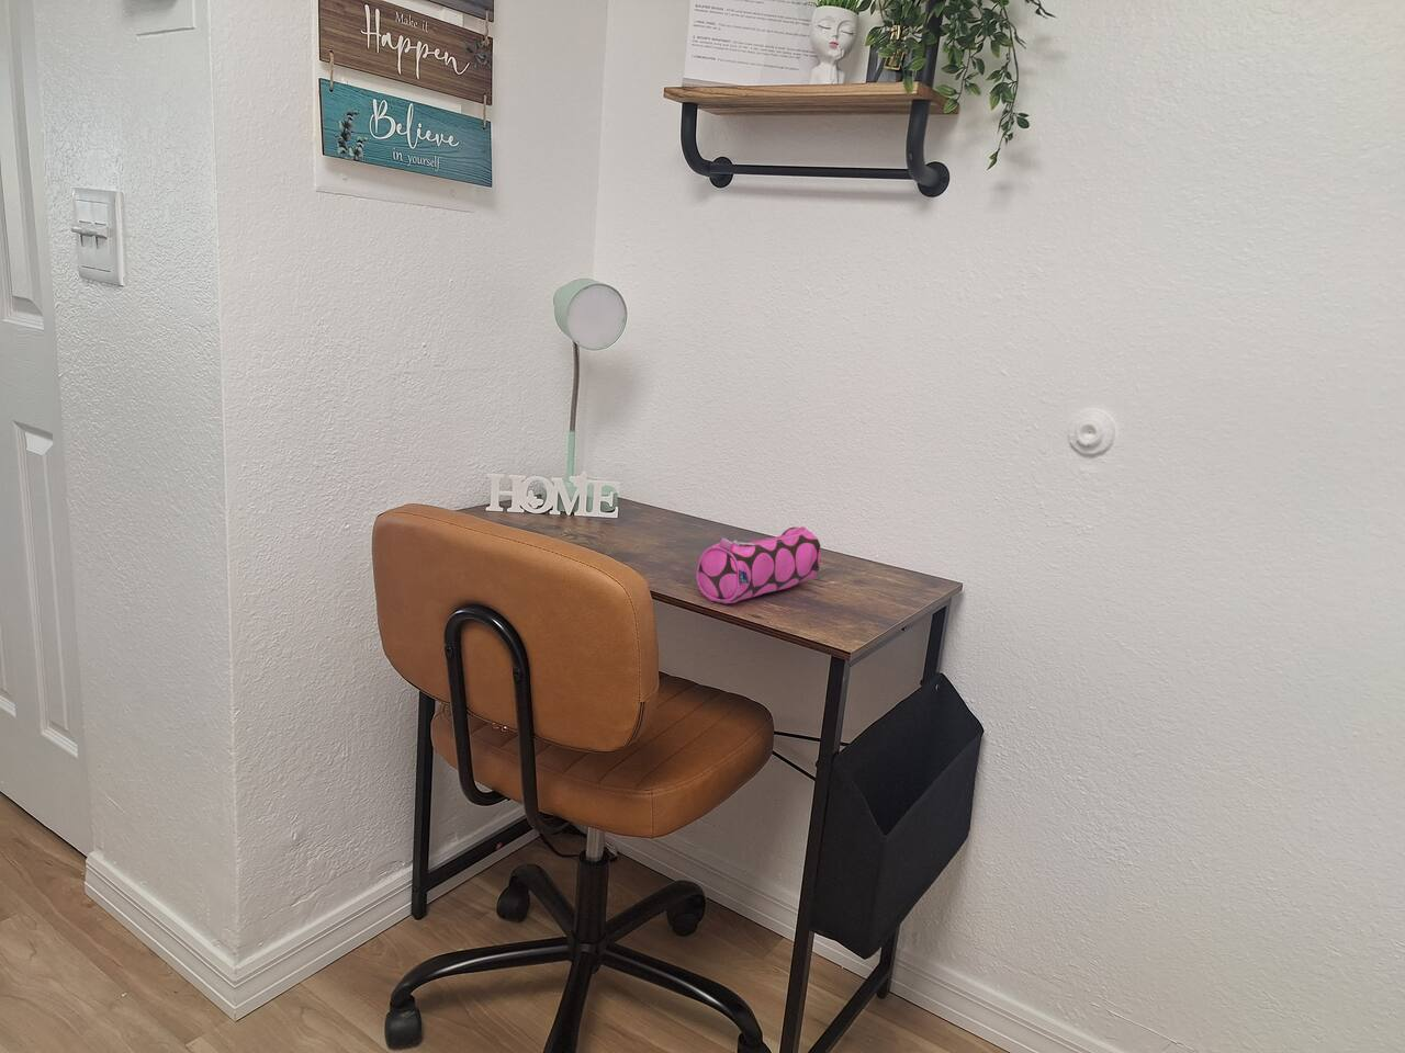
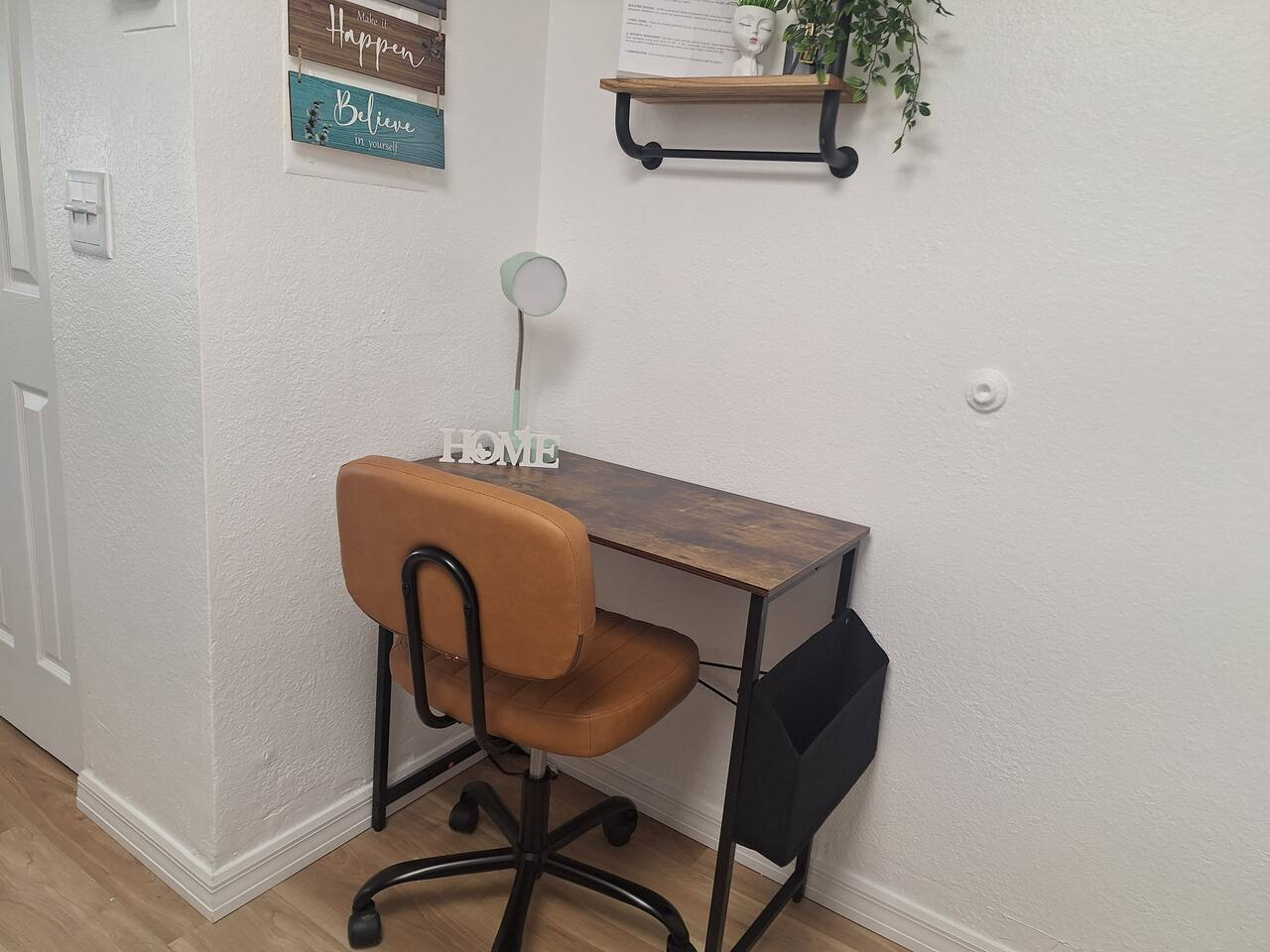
- pencil case (763, 561)
